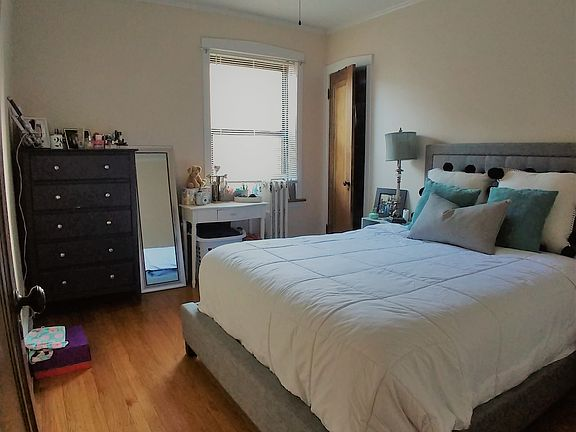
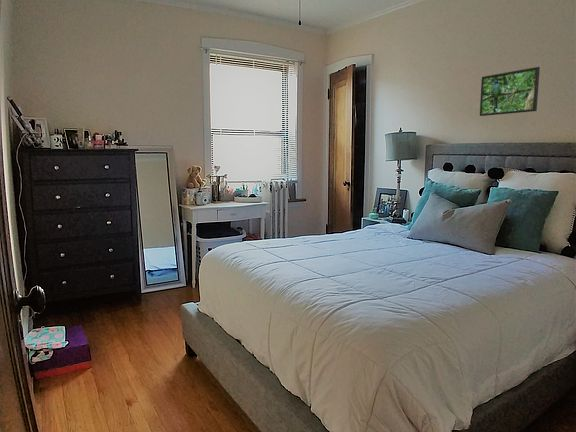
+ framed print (507, 93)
